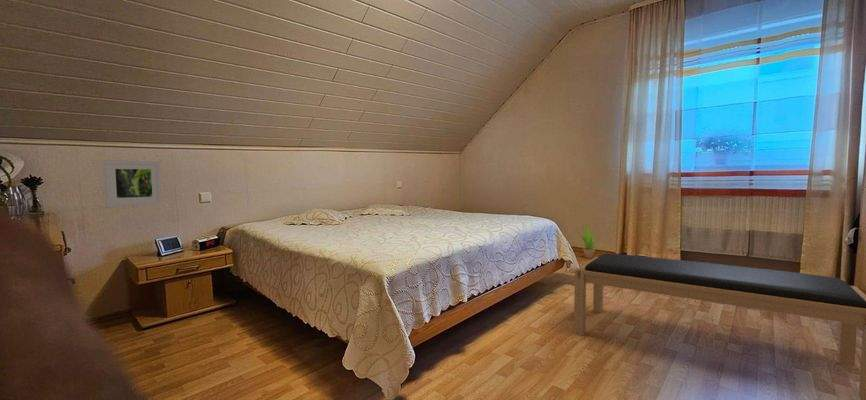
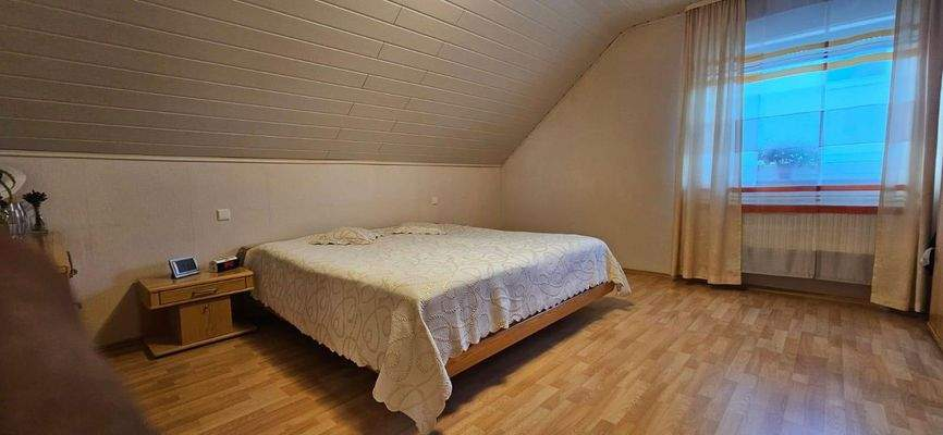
- potted plant (589, 242)
- bench (702, 300)
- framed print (134, 183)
